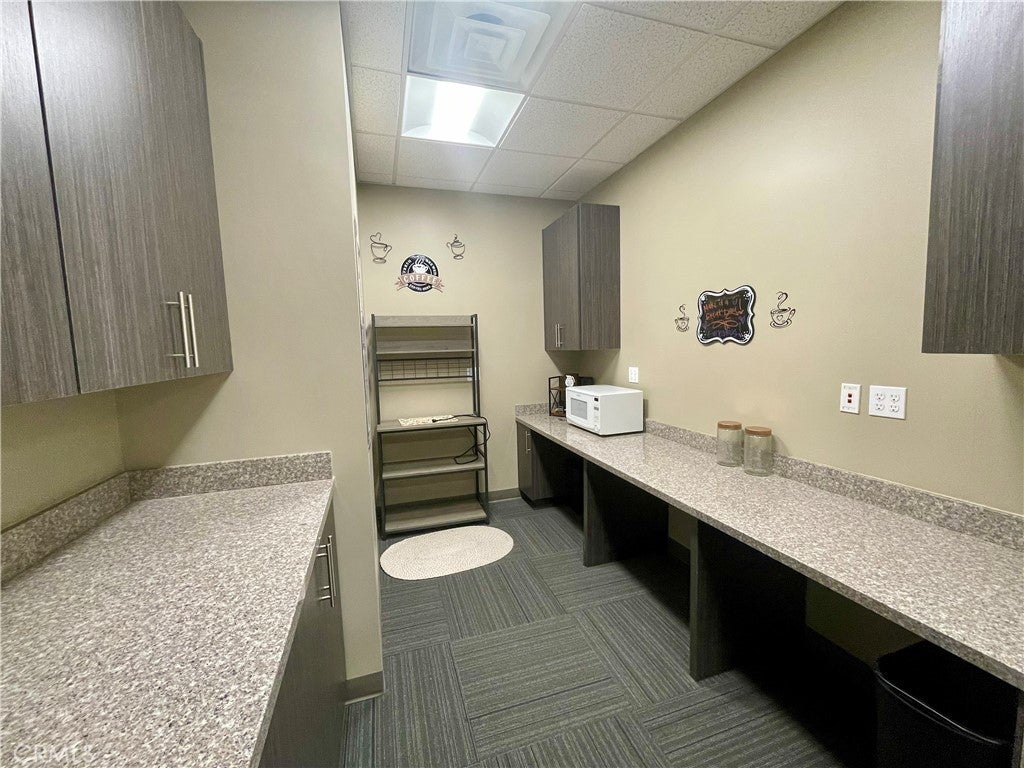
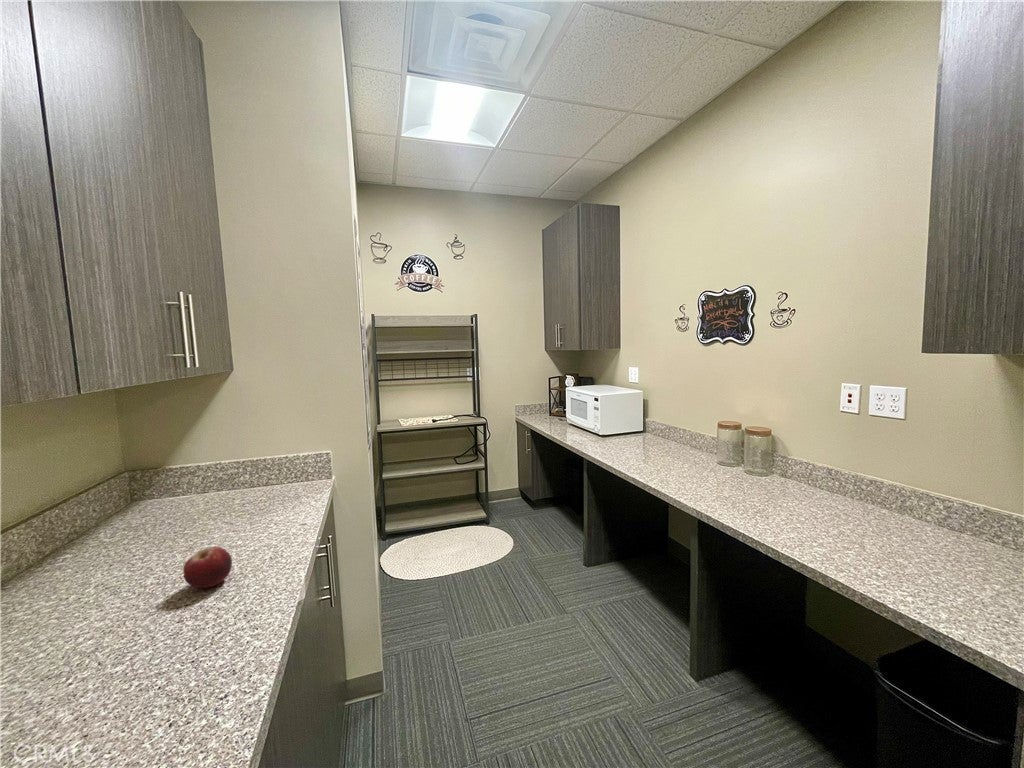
+ fruit (208, 566)
